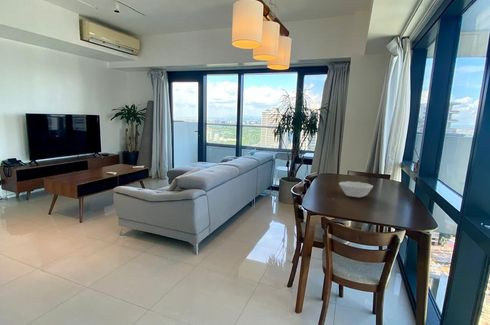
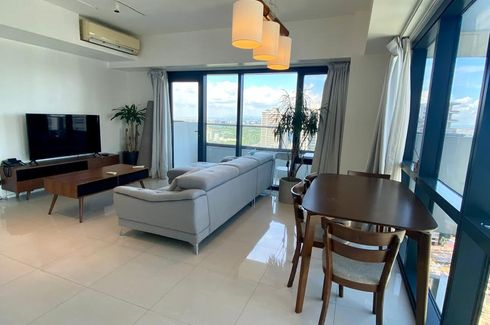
- bowl (355, 189)
